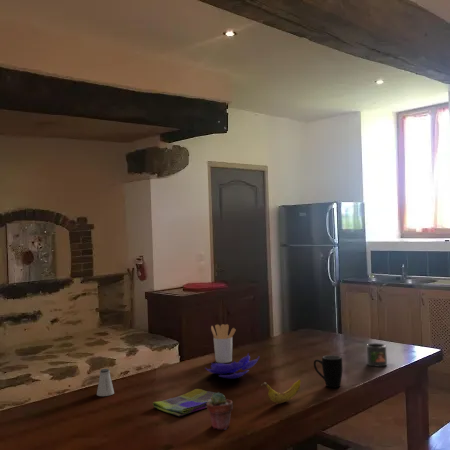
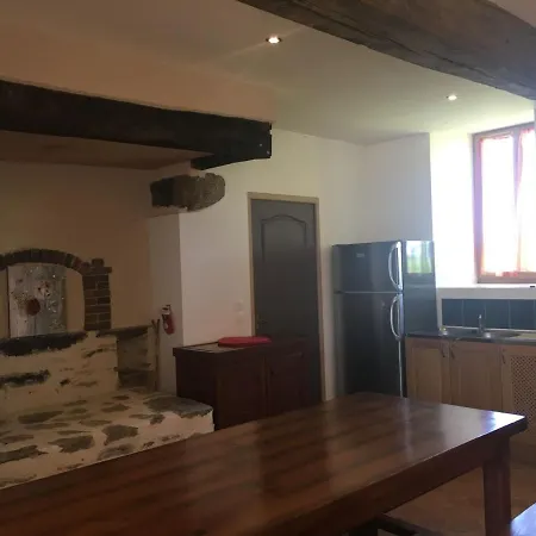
- fruit (282, 393)
- saltshaker (105, 381)
- dish towel (189, 401)
- utensil holder (222, 342)
- mug (327, 370)
- decorative bowl (231, 364)
- potted succulent (219, 409)
- mug (376, 354)
